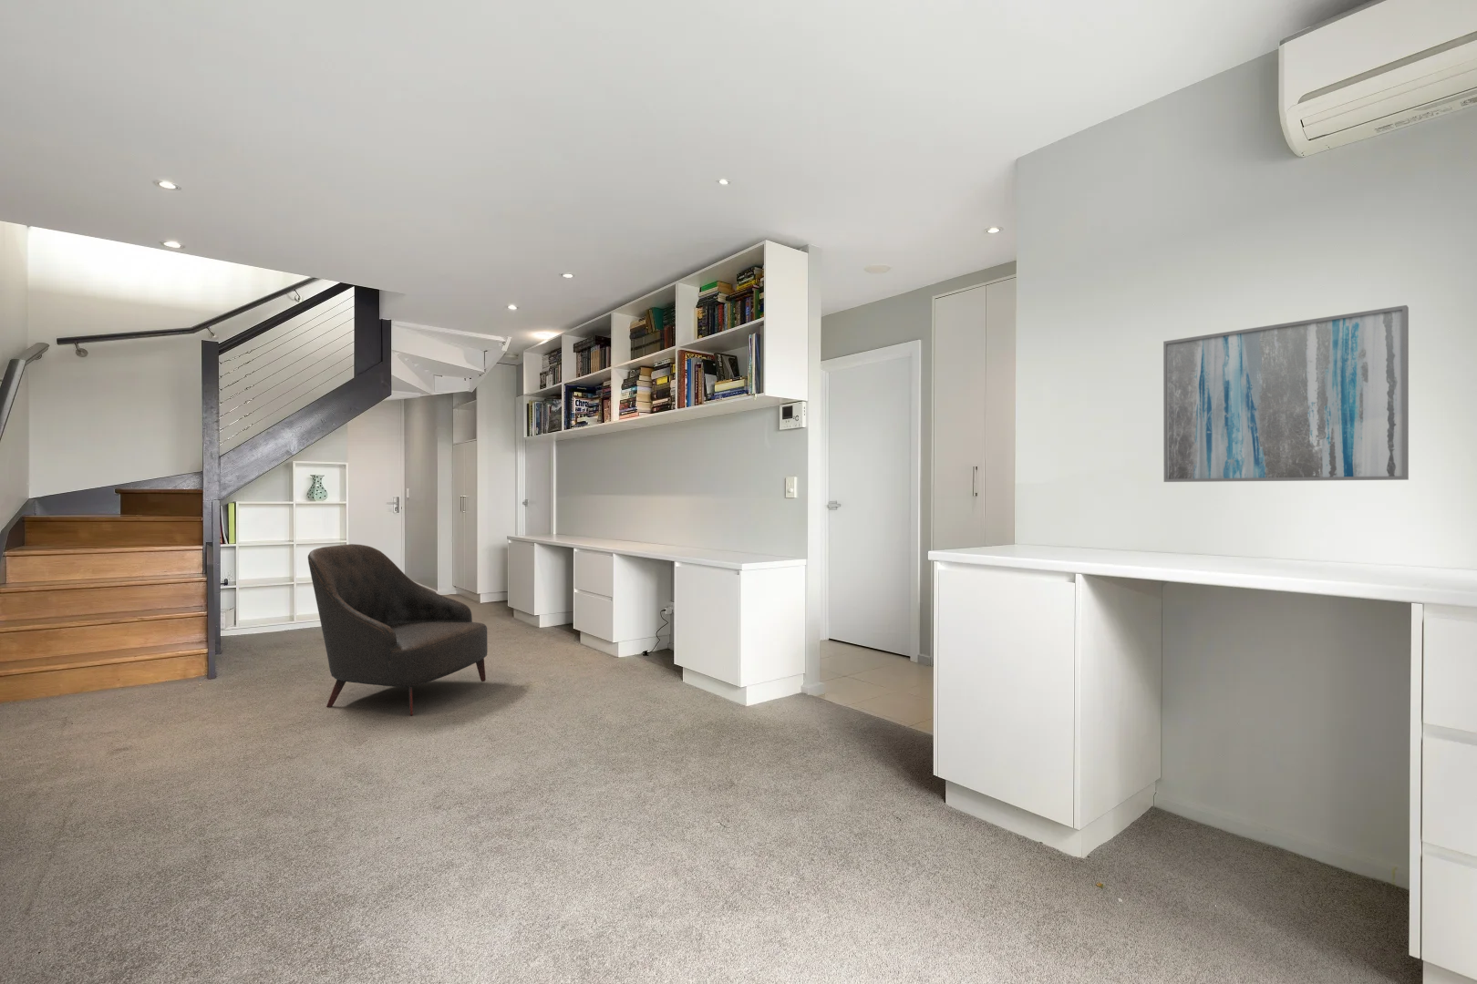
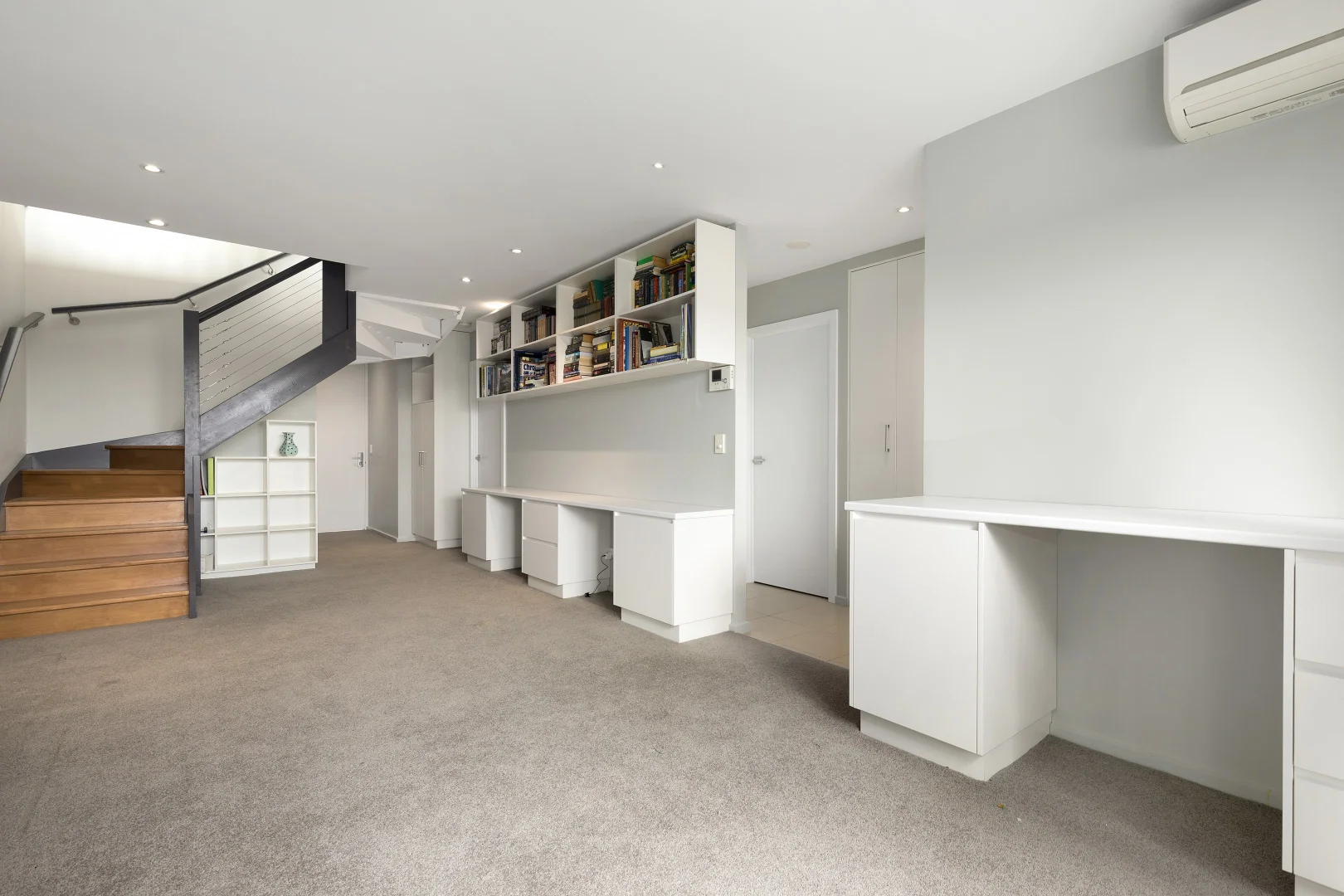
- wall art (1273, 404)
- leather (403, 619)
